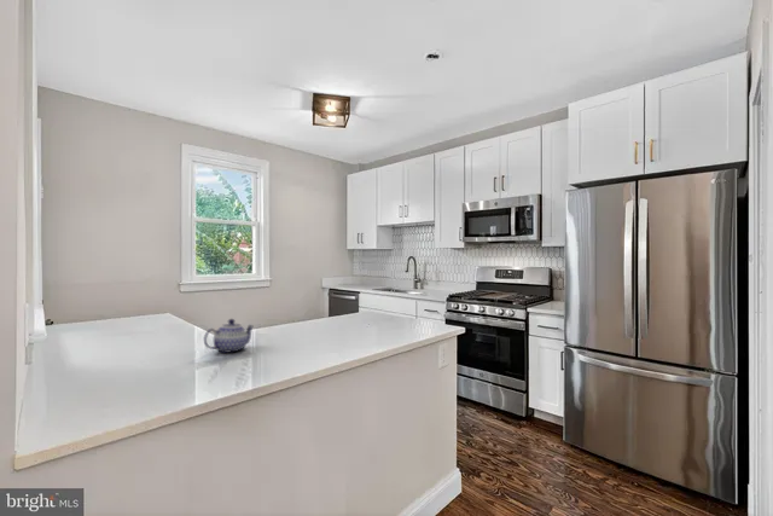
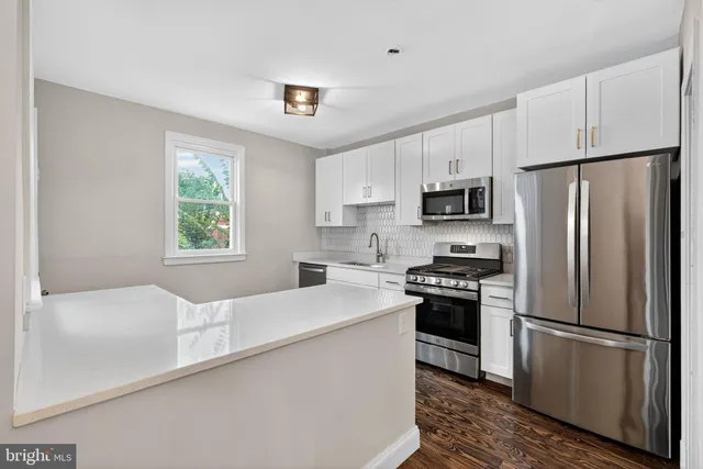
- teapot (229, 334)
